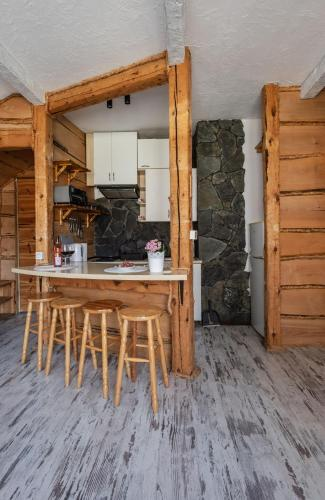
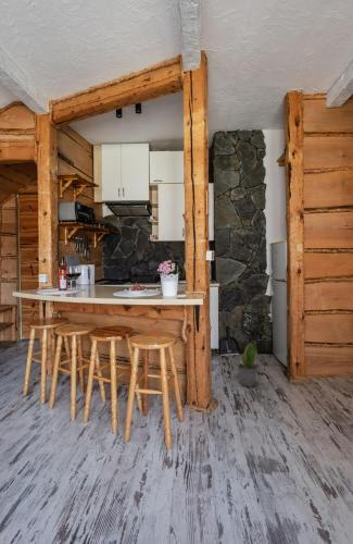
+ potted plant (247, 362)
